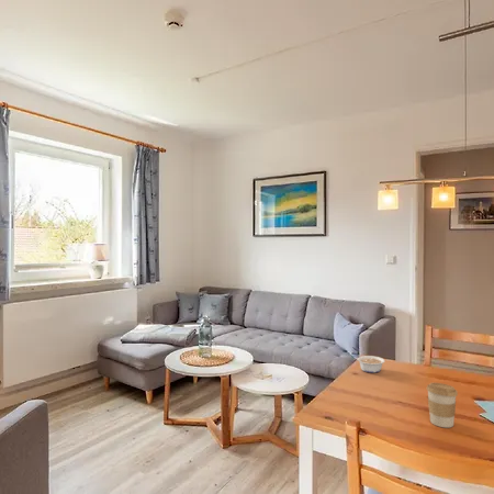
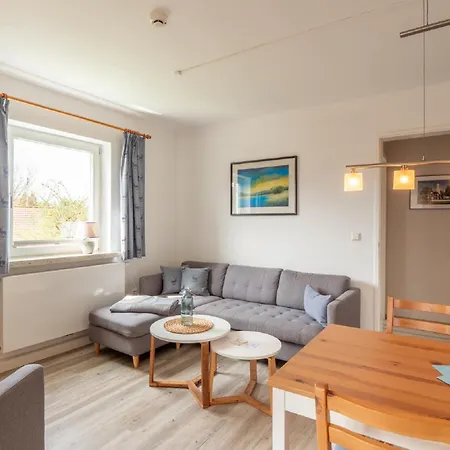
- legume (370, 363)
- coffee cup (441, 403)
